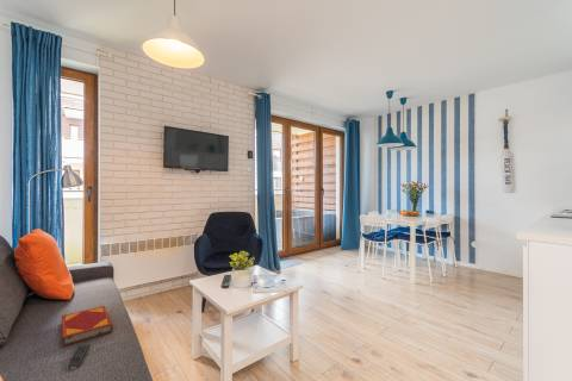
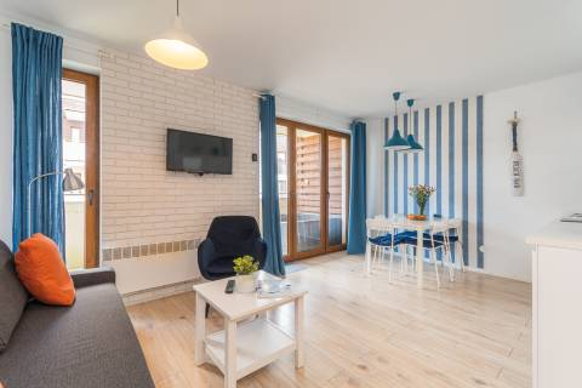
- remote control (79, 356)
- hardback book (86, 323)
